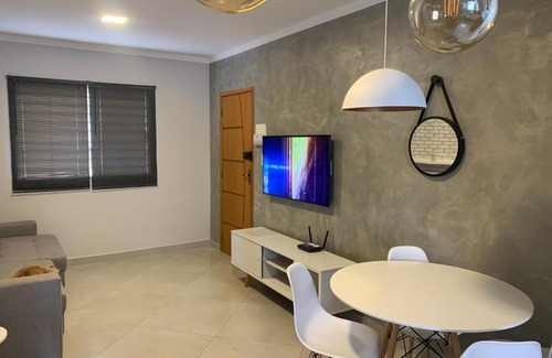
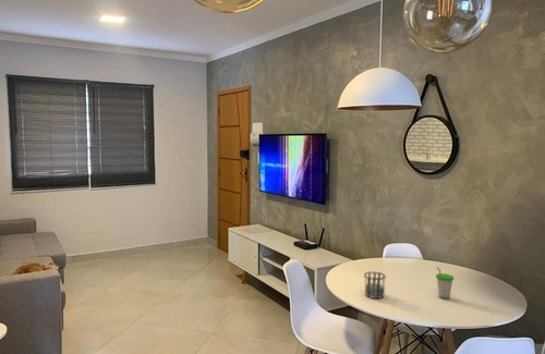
+ cup (444, 281)
+ cup (374, 284)
